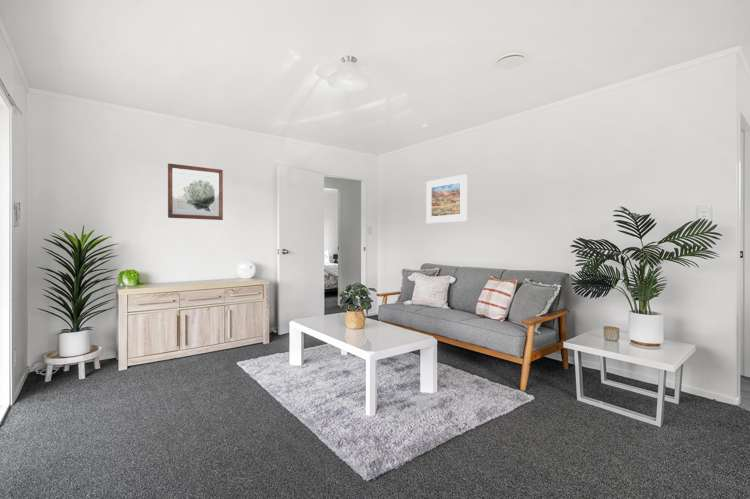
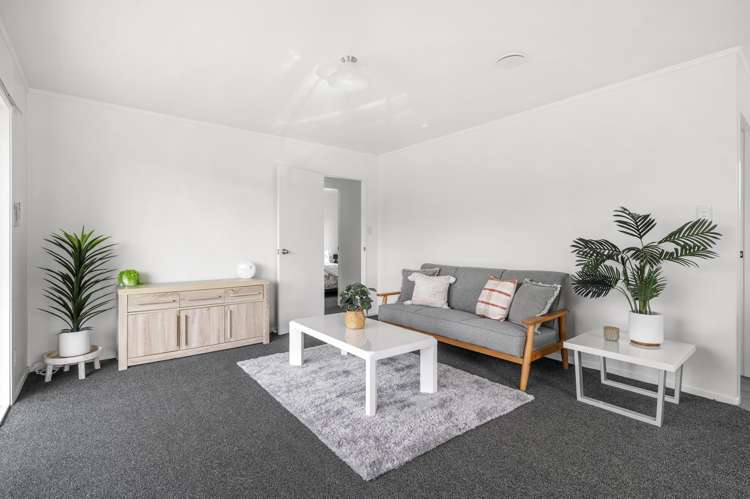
- wall art (196, 192)
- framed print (445, 200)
